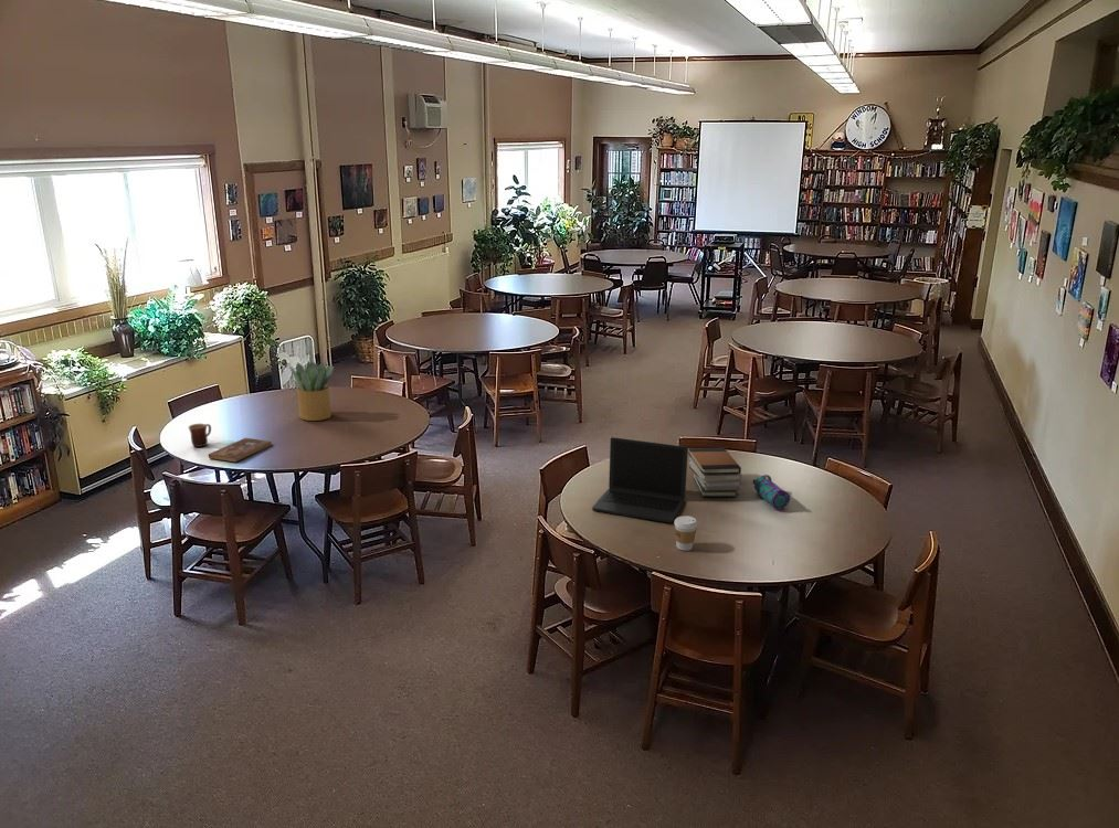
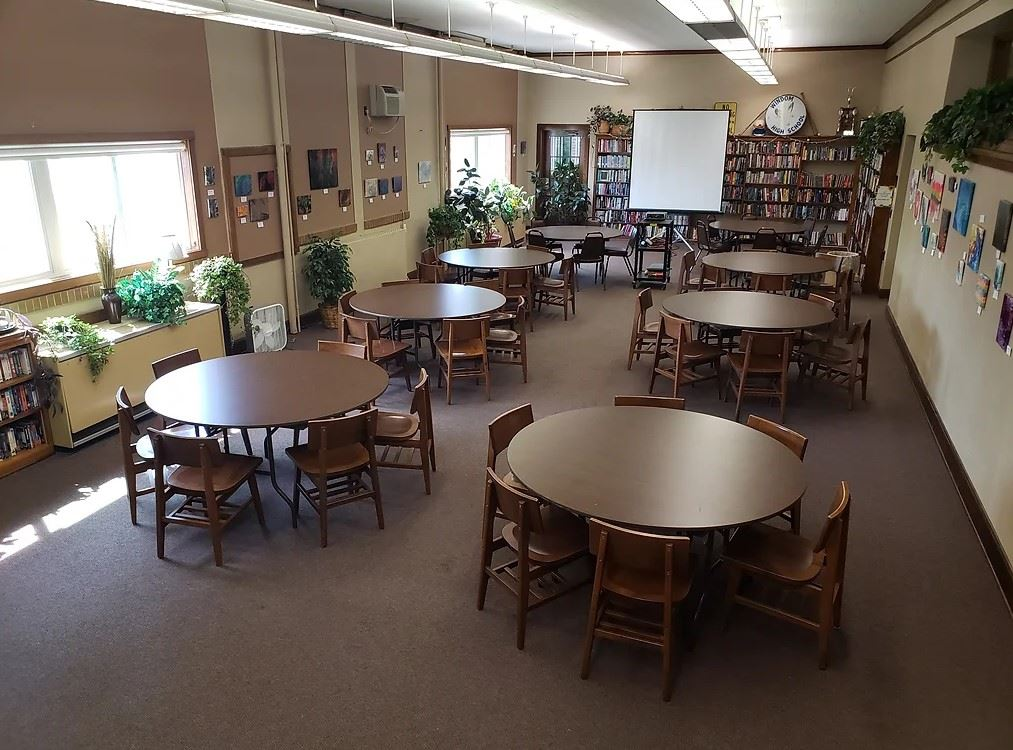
- pencil case (771, 490)
- book stack (714, 471)
- laptop (640, 478)
- coffee cup (685, 532)
- potted plant (312, 390)
- bible (240, 449)
- mug (201, 434)
